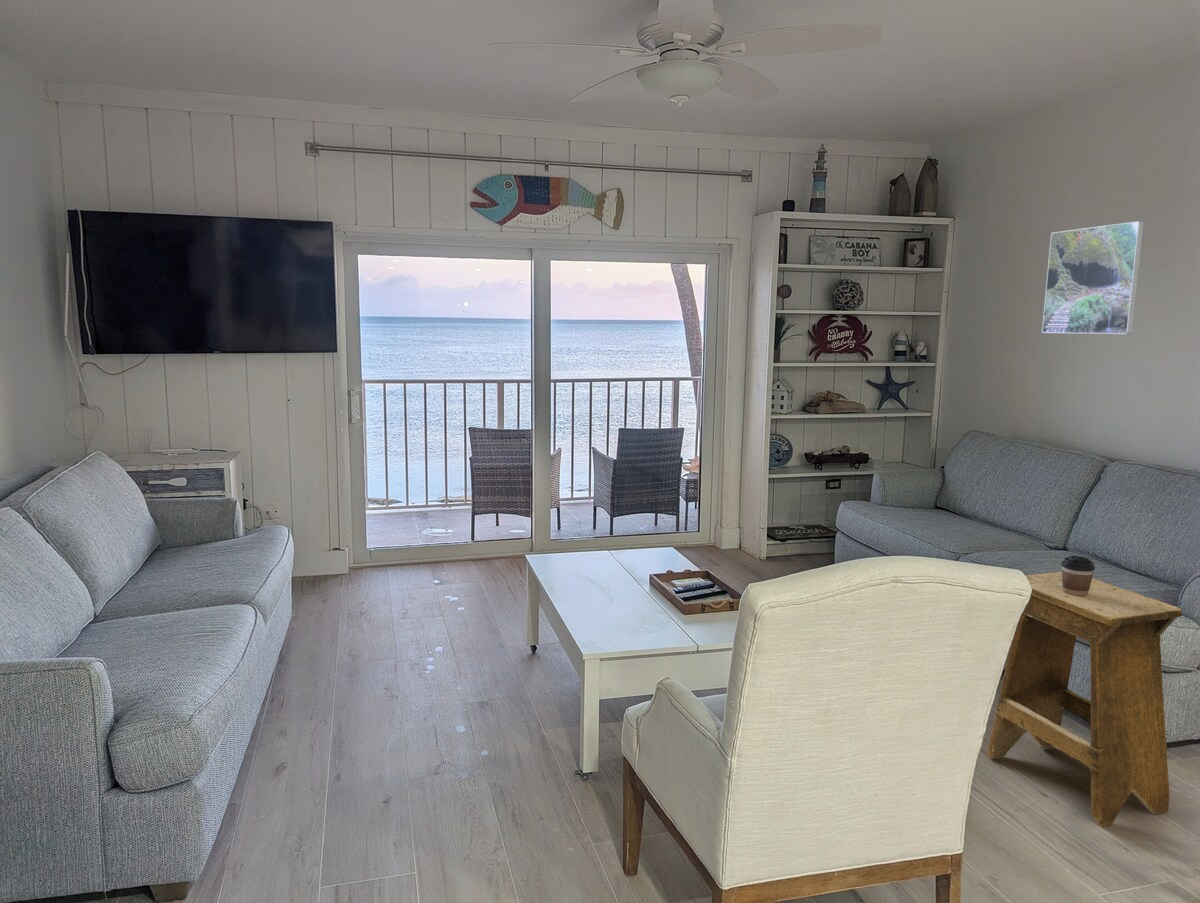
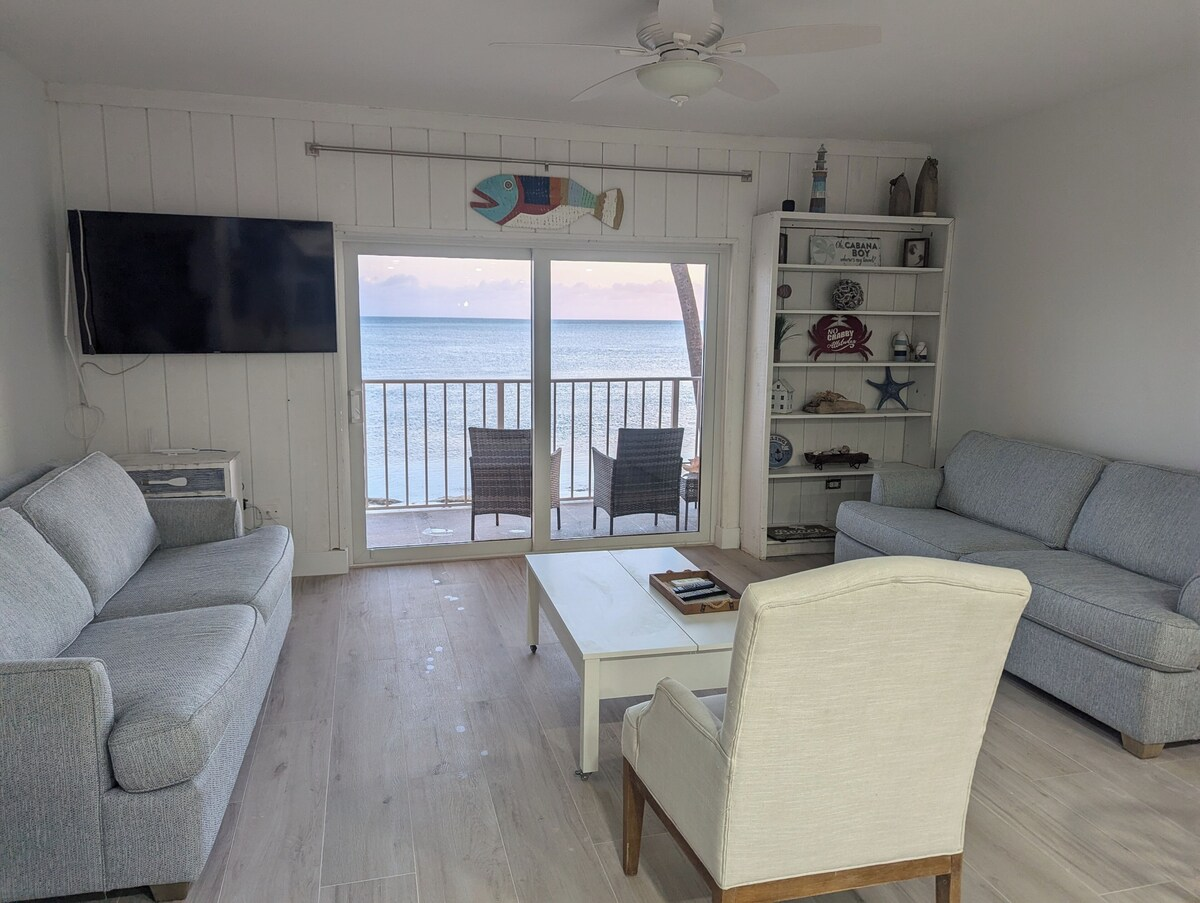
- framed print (1089, 280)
- stool (1078, 695)
- coffee cup (1077, 573)
